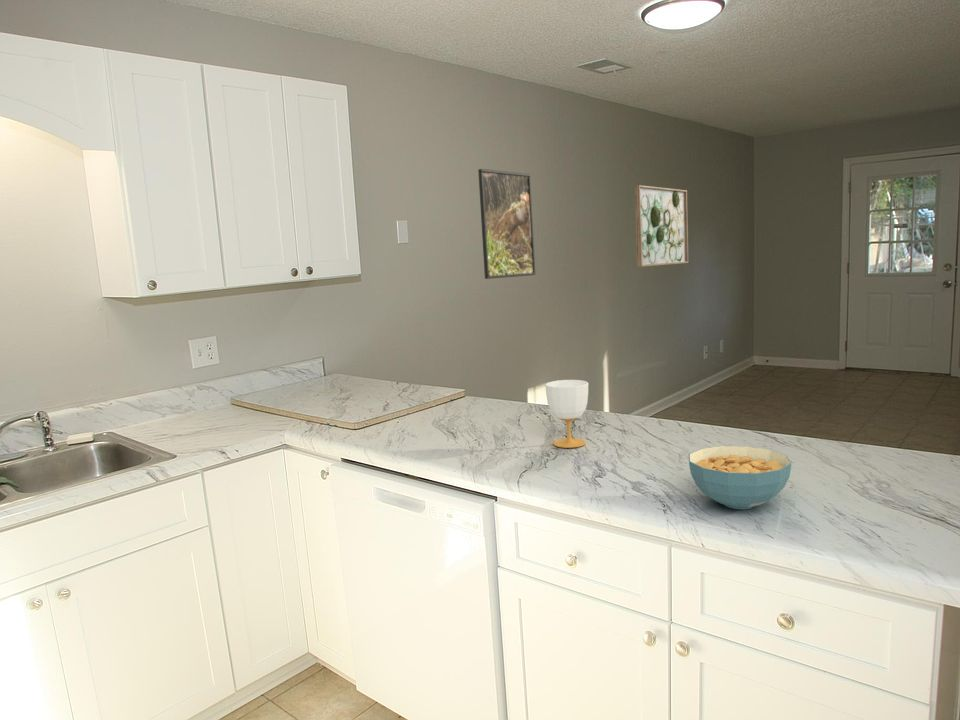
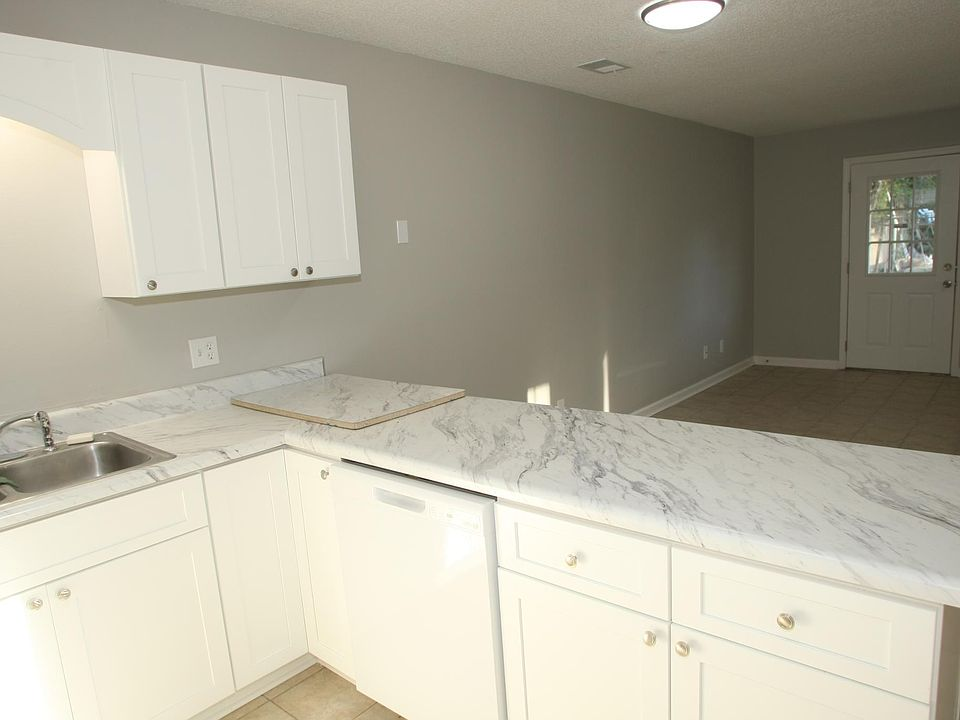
- cereal bowl (738, 481)
- wall art (664, 226)
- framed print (508, 224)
- cup (568, 413)
